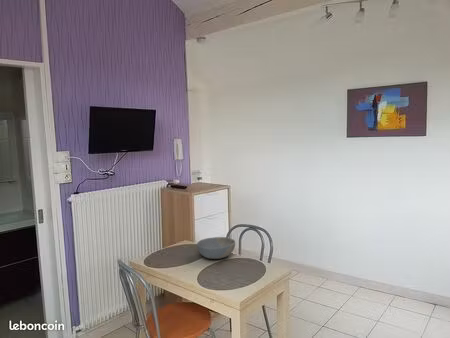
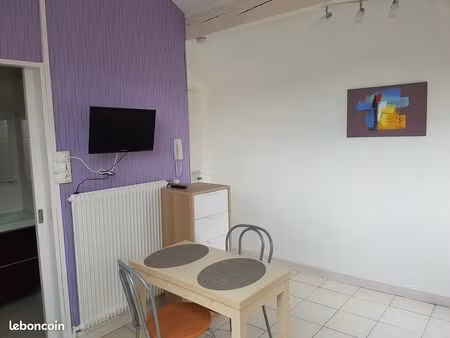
- bowl (216, 249)
